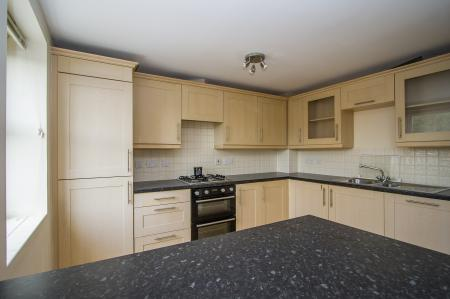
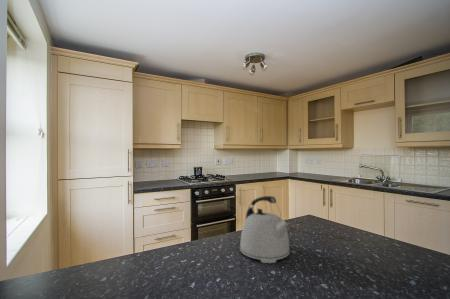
+ kettle (265, 223)
